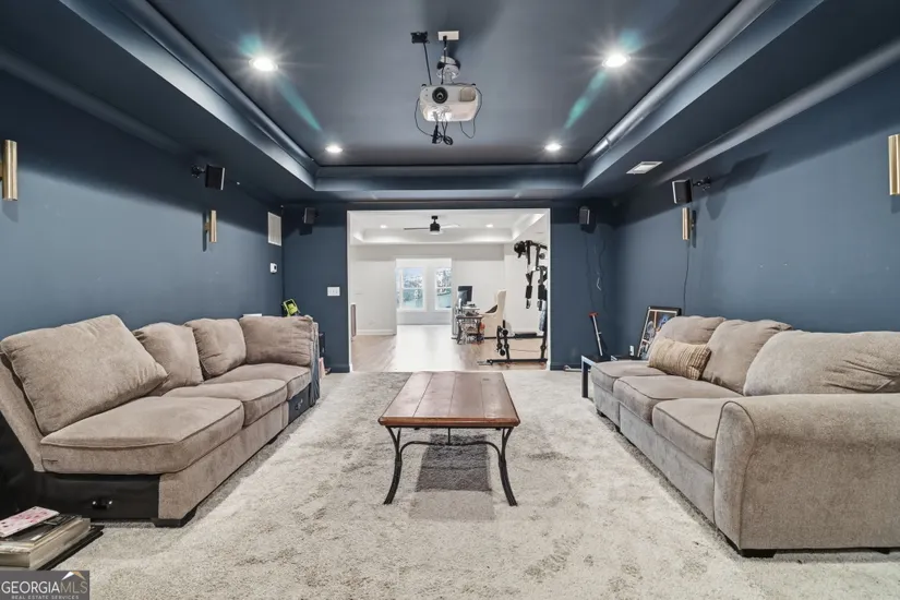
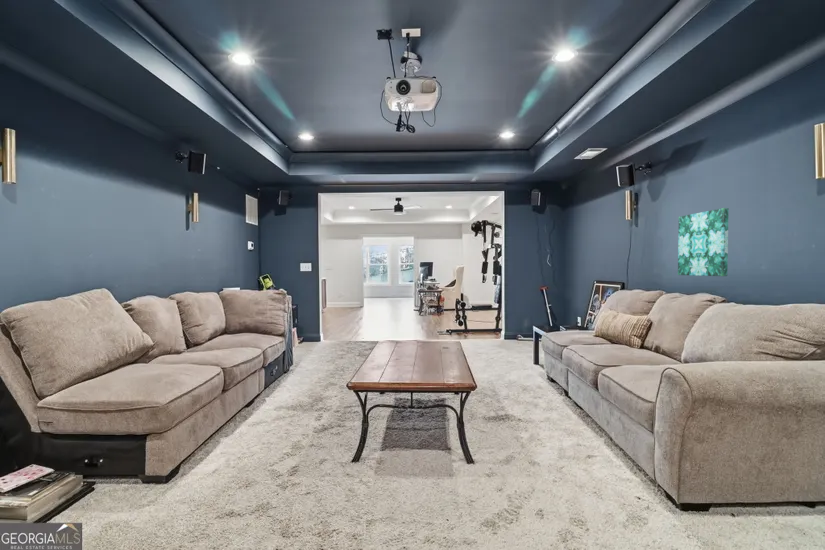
+ wall art (701, 244)
